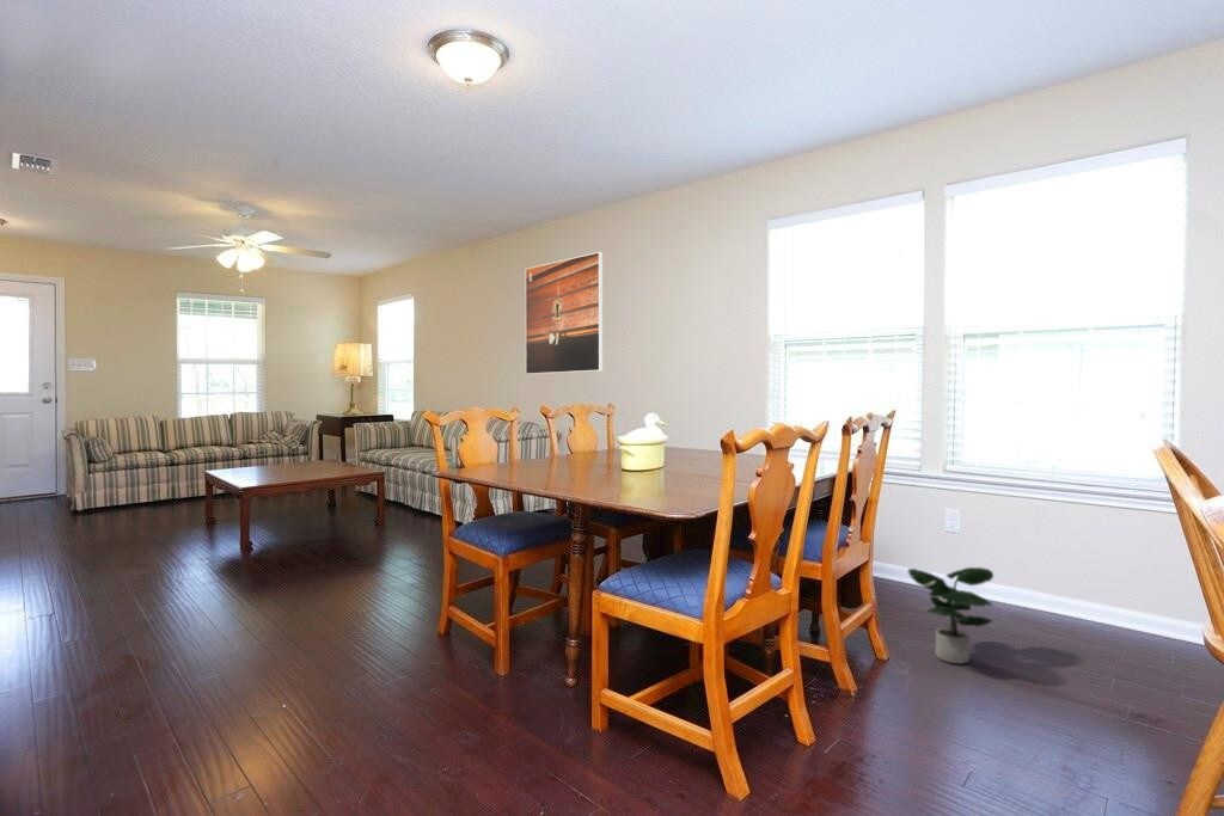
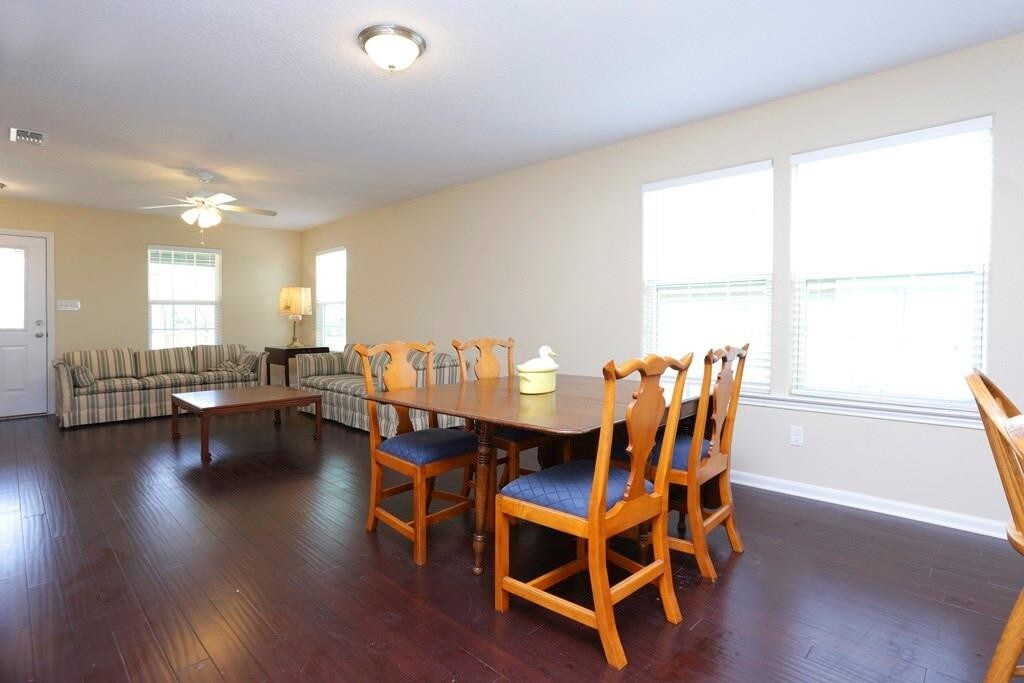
- potted plant (956, 615)
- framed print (561, 317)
